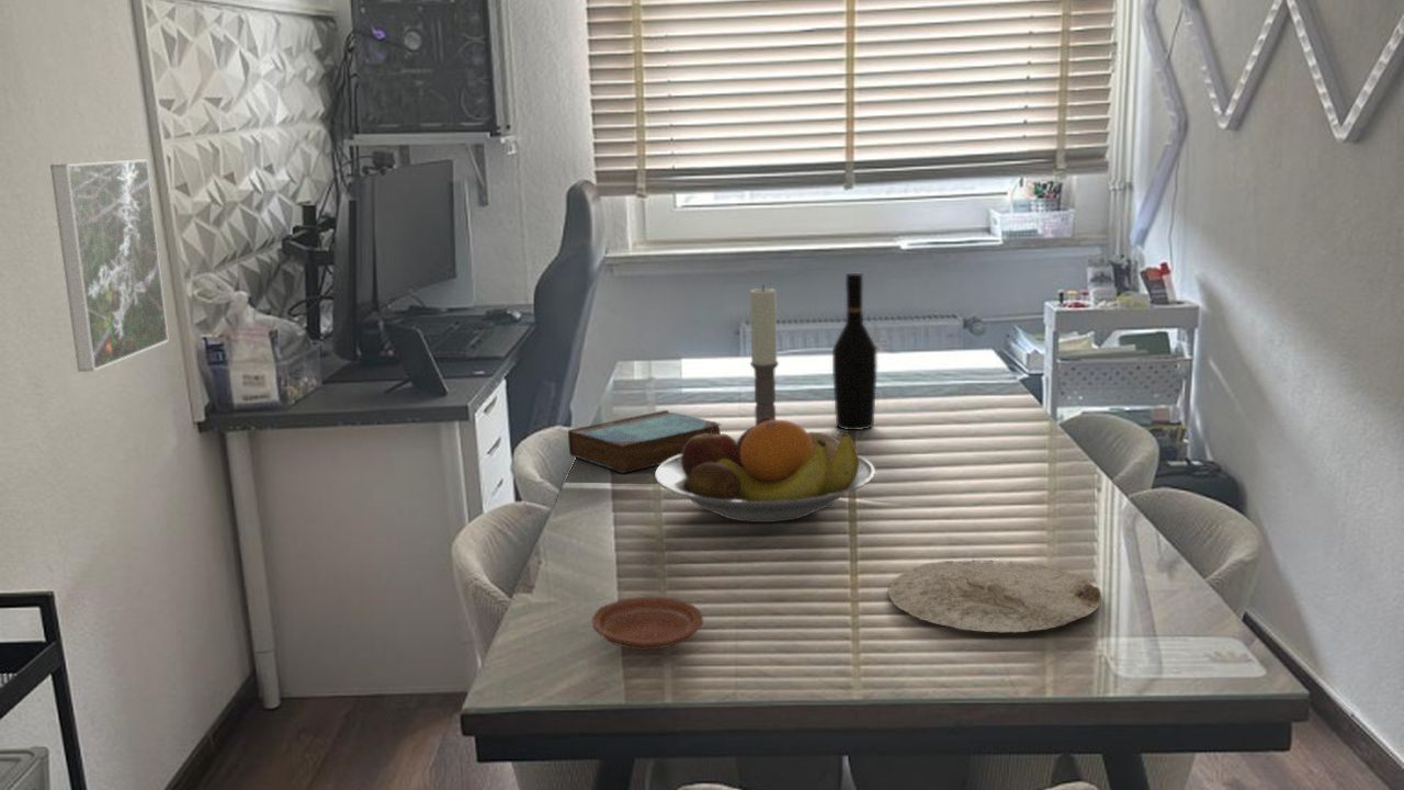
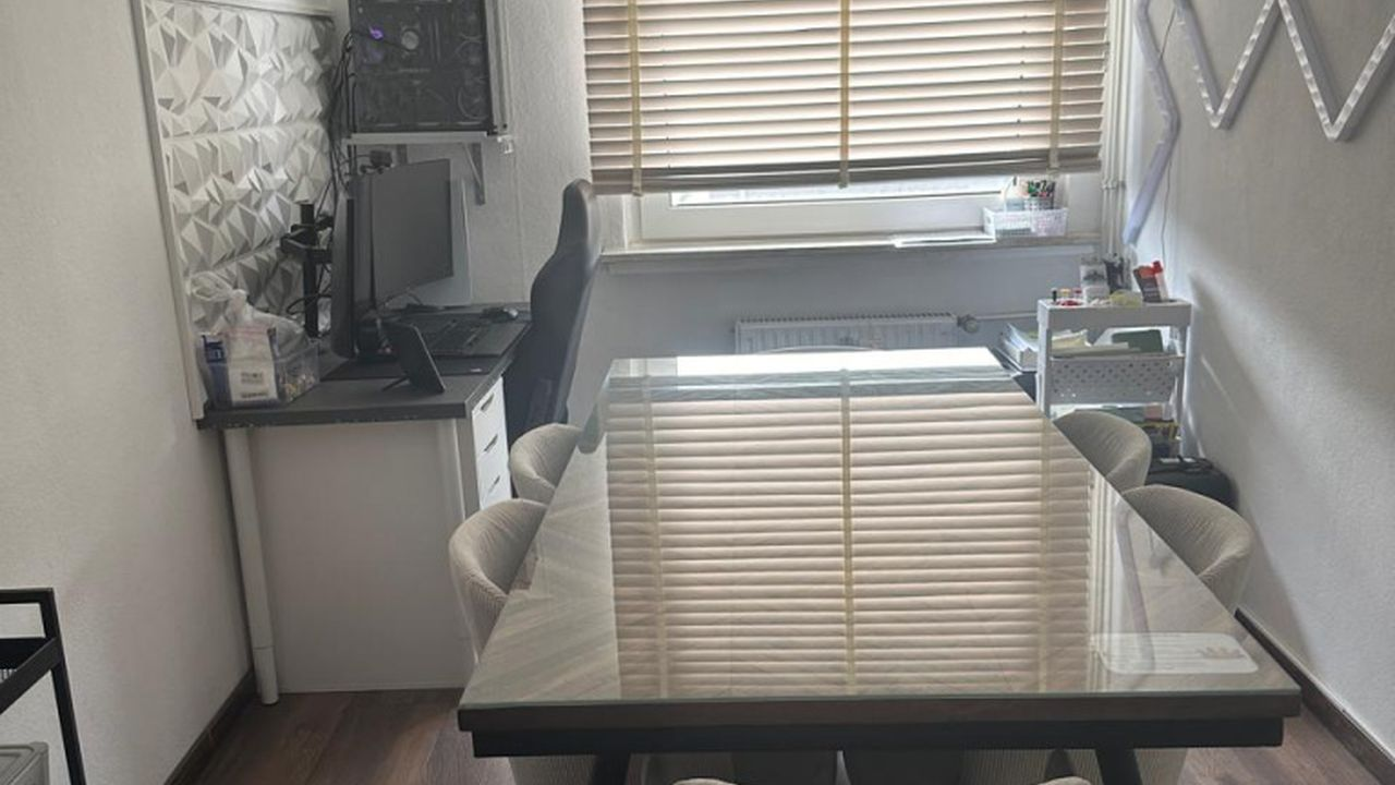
- fruit bowl (763, 461)
- plate (647, 629)
- plate (993, 588)
- book (645, 439)
- wine bottle (854, 350)
- candle (765, 365)
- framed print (114, 260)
